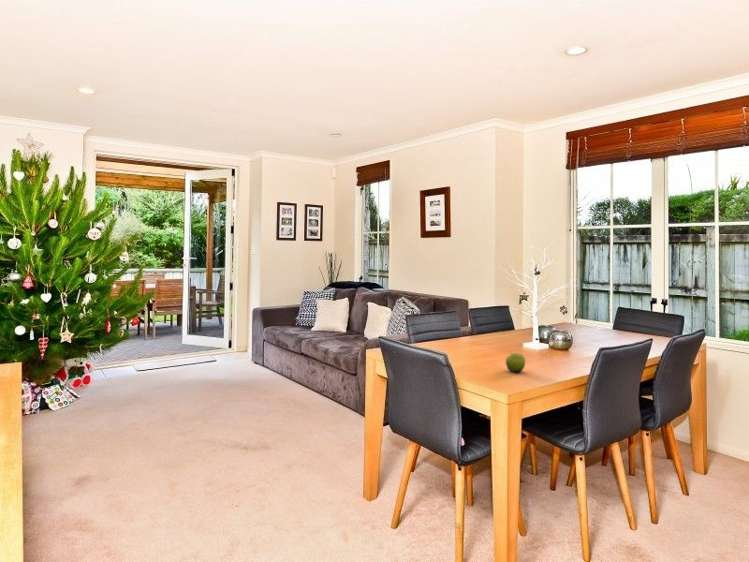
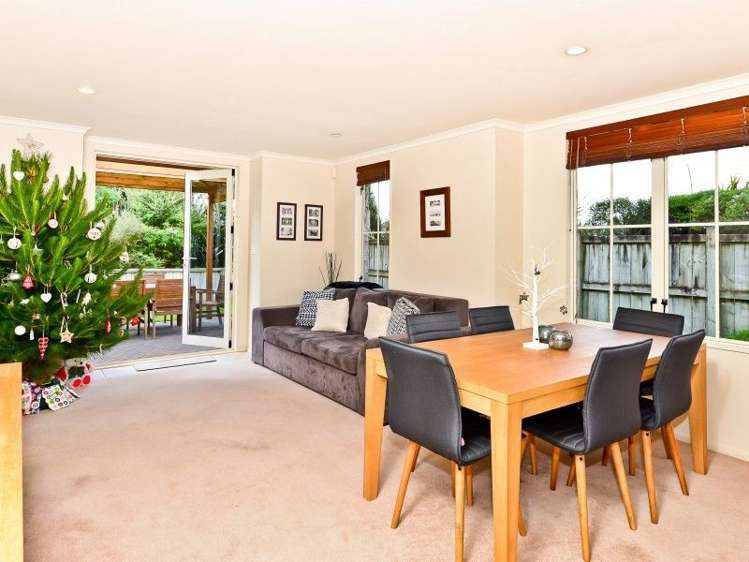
- fruit (515, 361)
